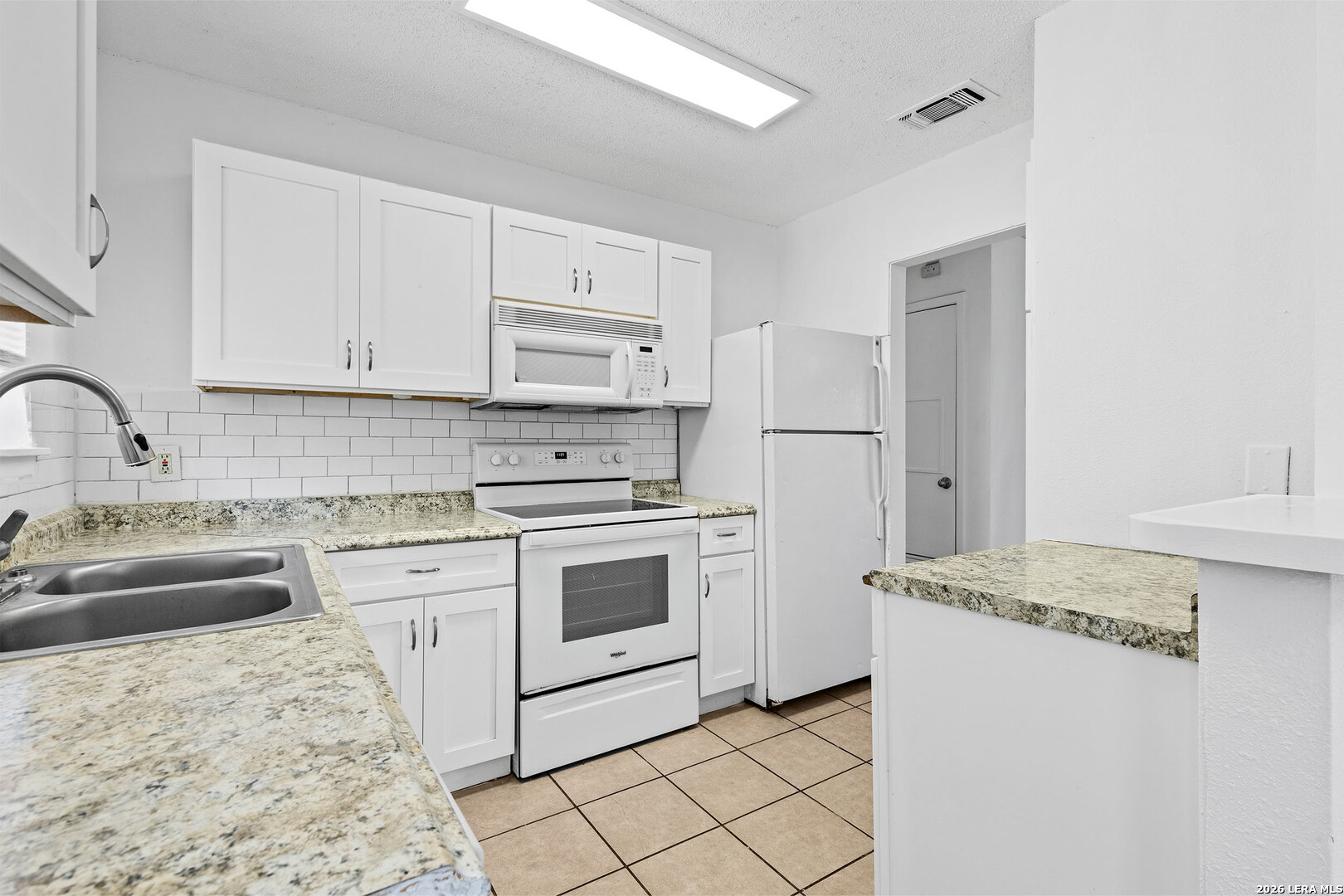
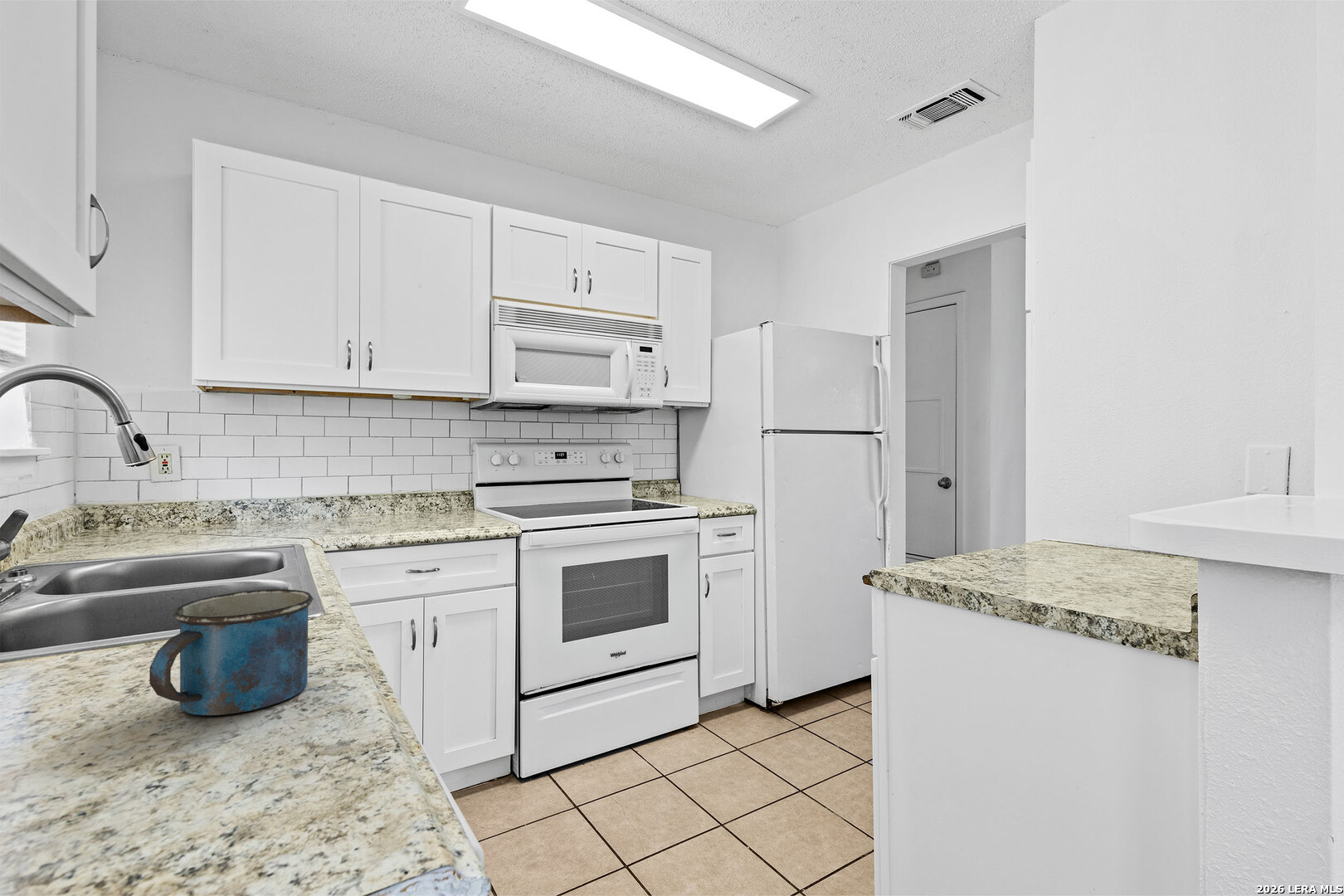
+ mug (234, 651)
